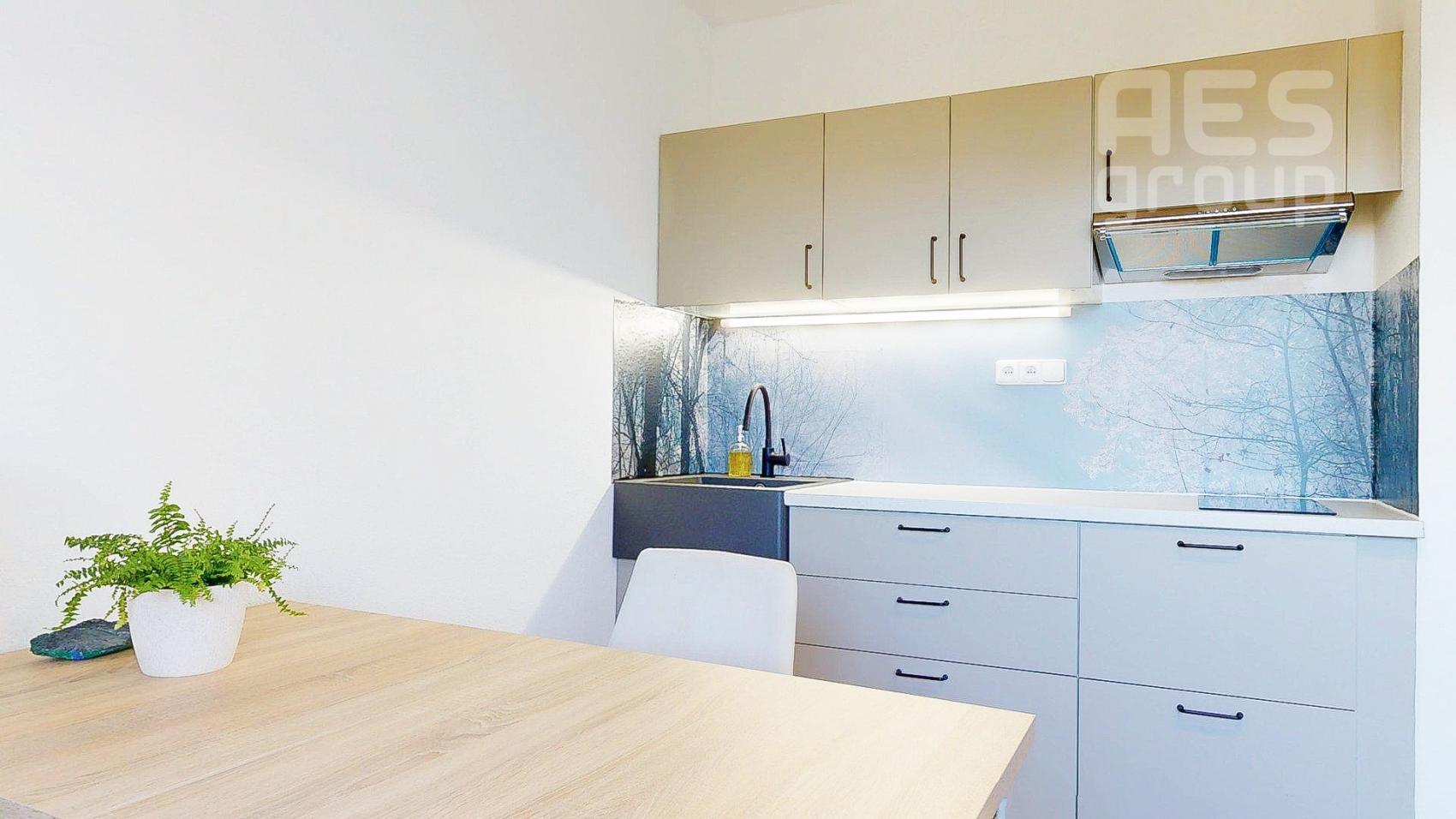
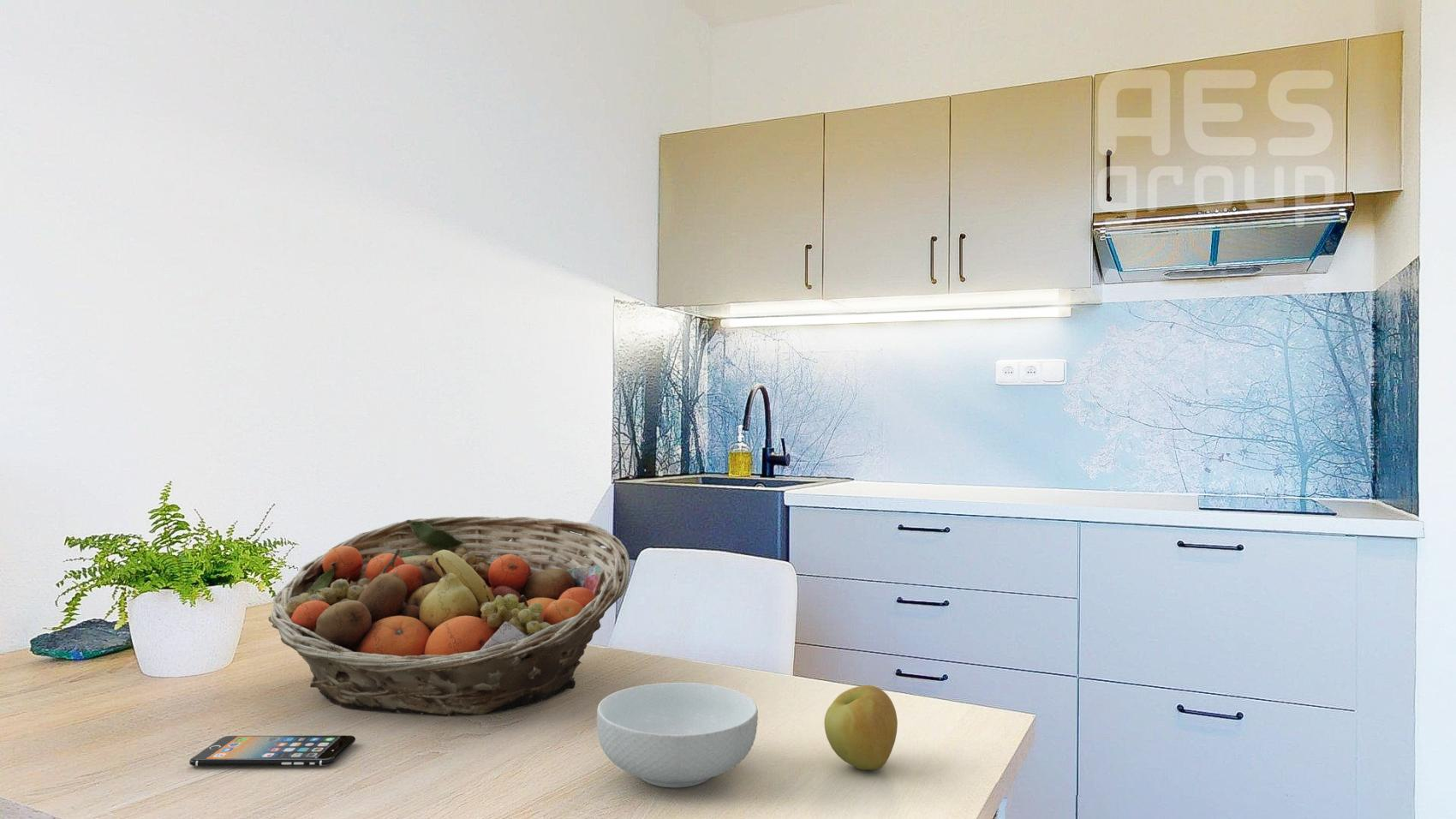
+ fruit basket (456, 605)
+ apple (862, 726)
+ smartphone (275, 750)
+ cereal bowl (677, 738)
